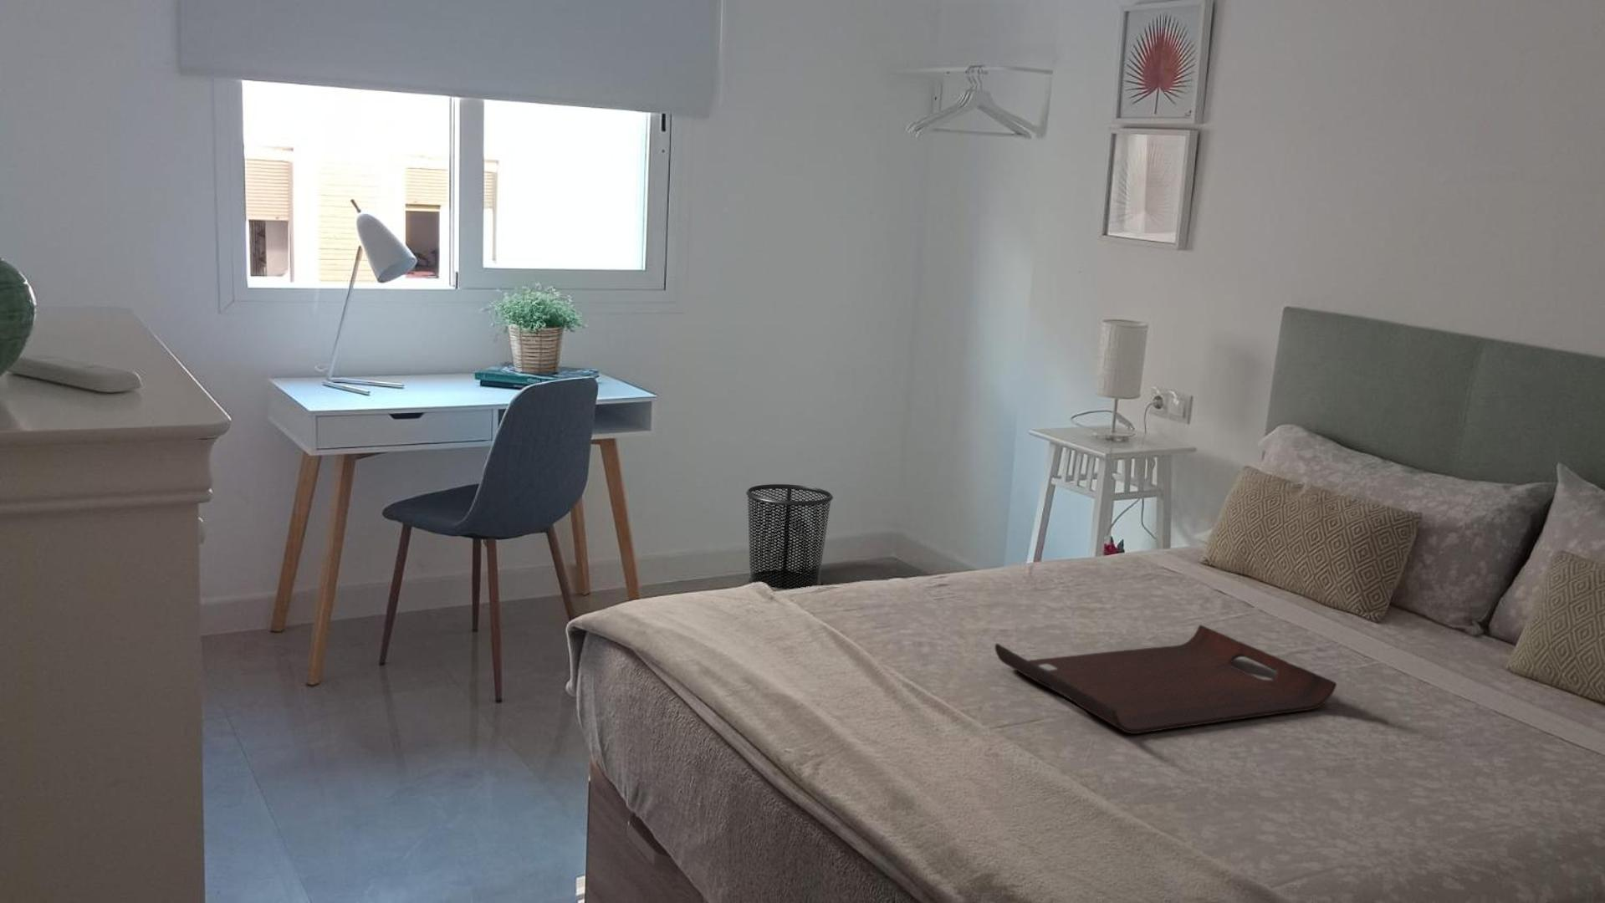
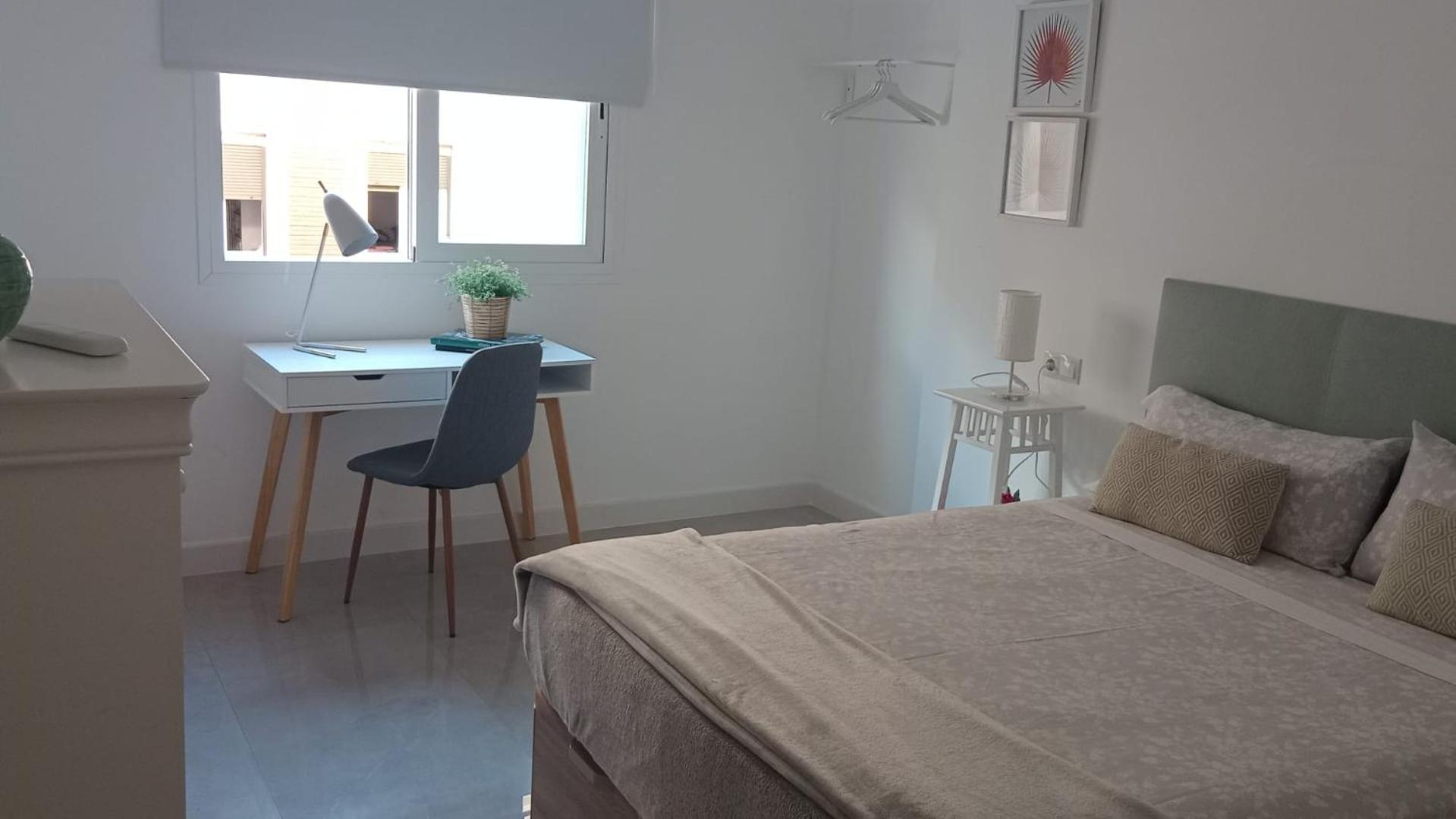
- waste bin (786, 538)
- serving tray (1160, 674)
